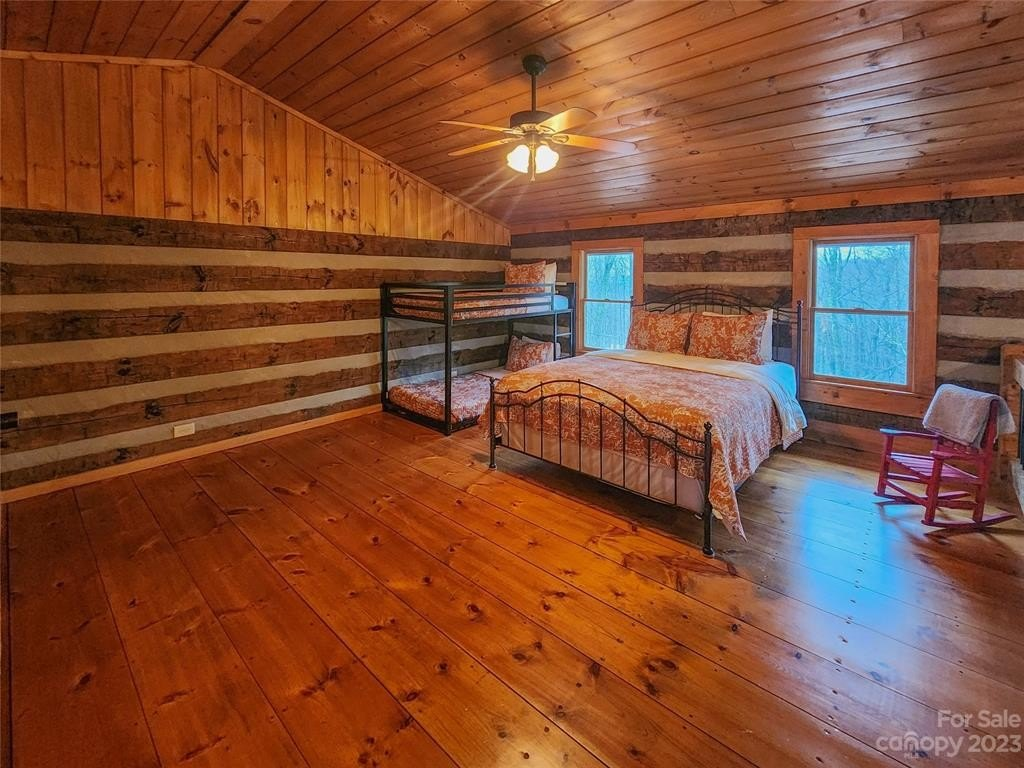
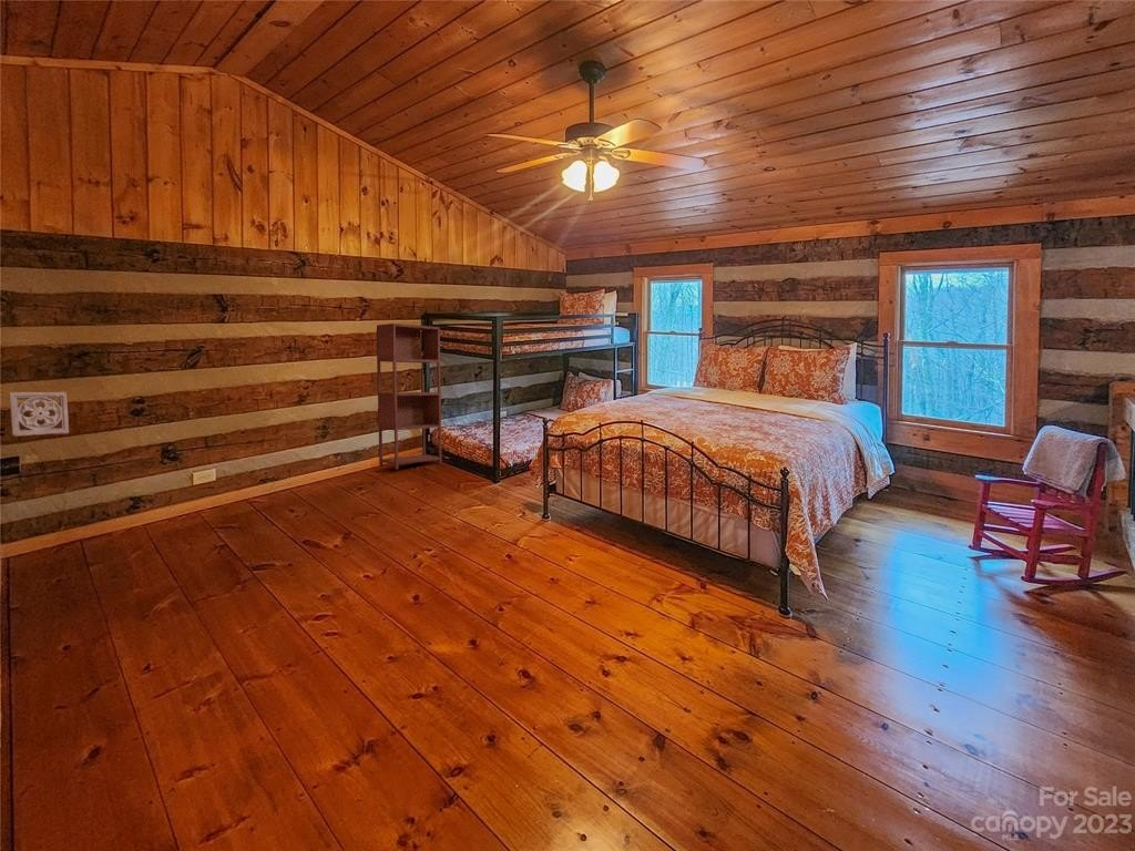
+ shelving unit (409, 396)
+ wall ornament (39, 413)
